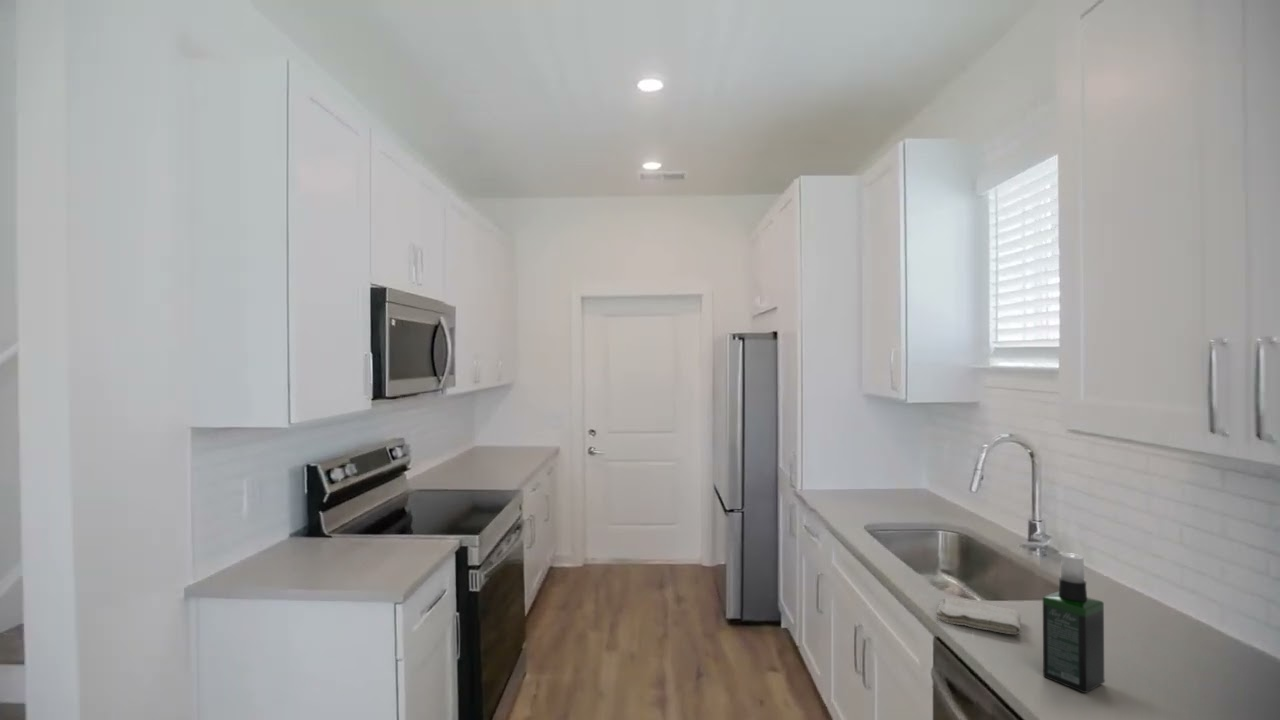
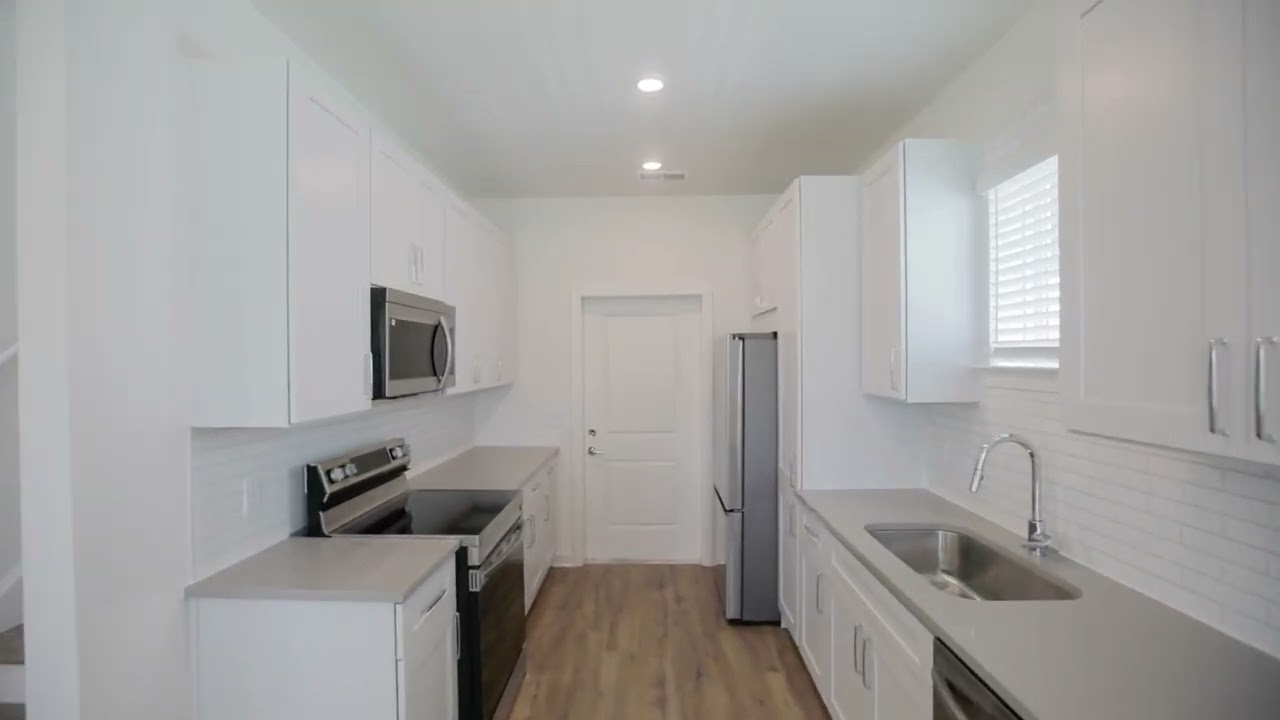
- spray bottle (1072, 617)
- washcloth (978, 614)
